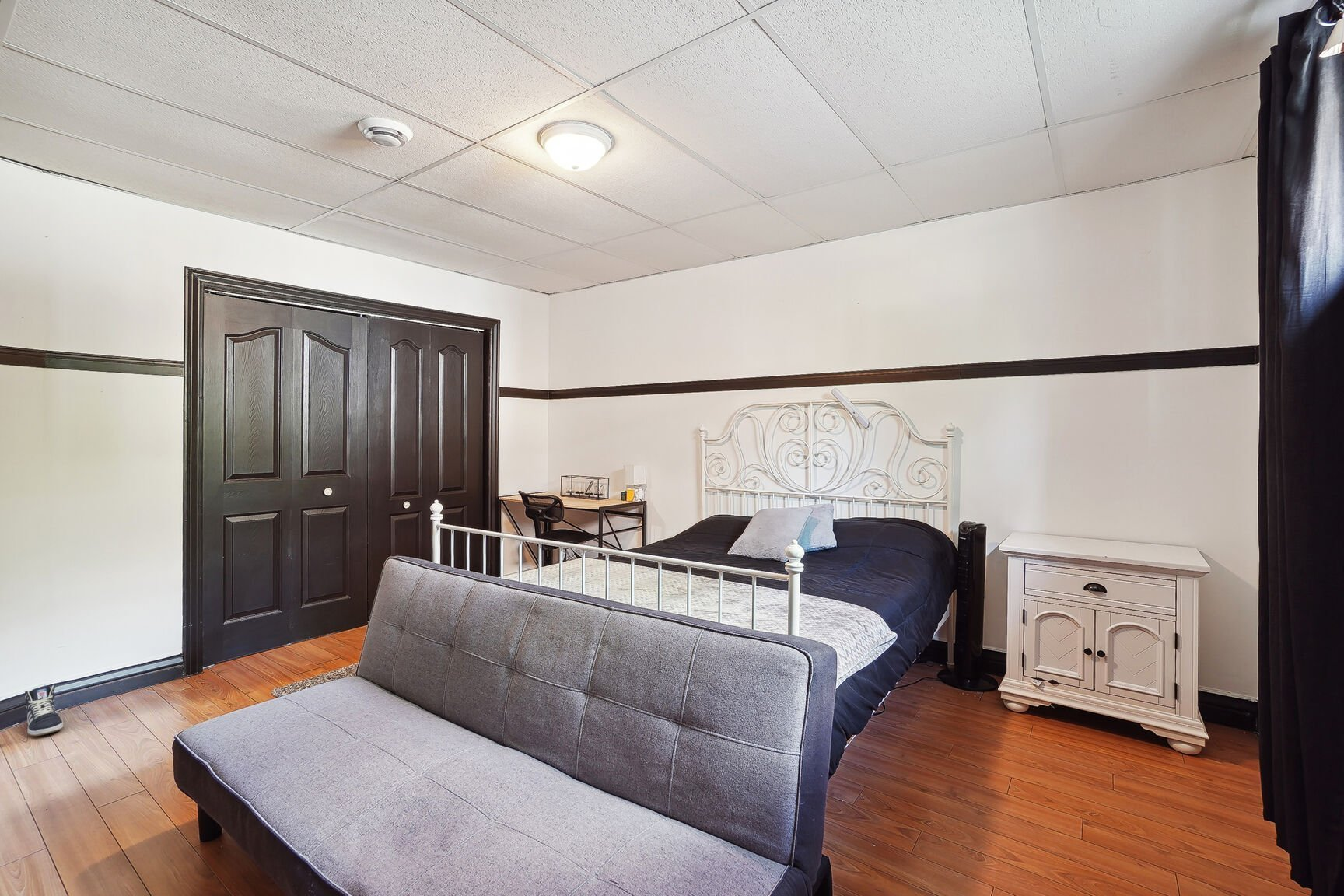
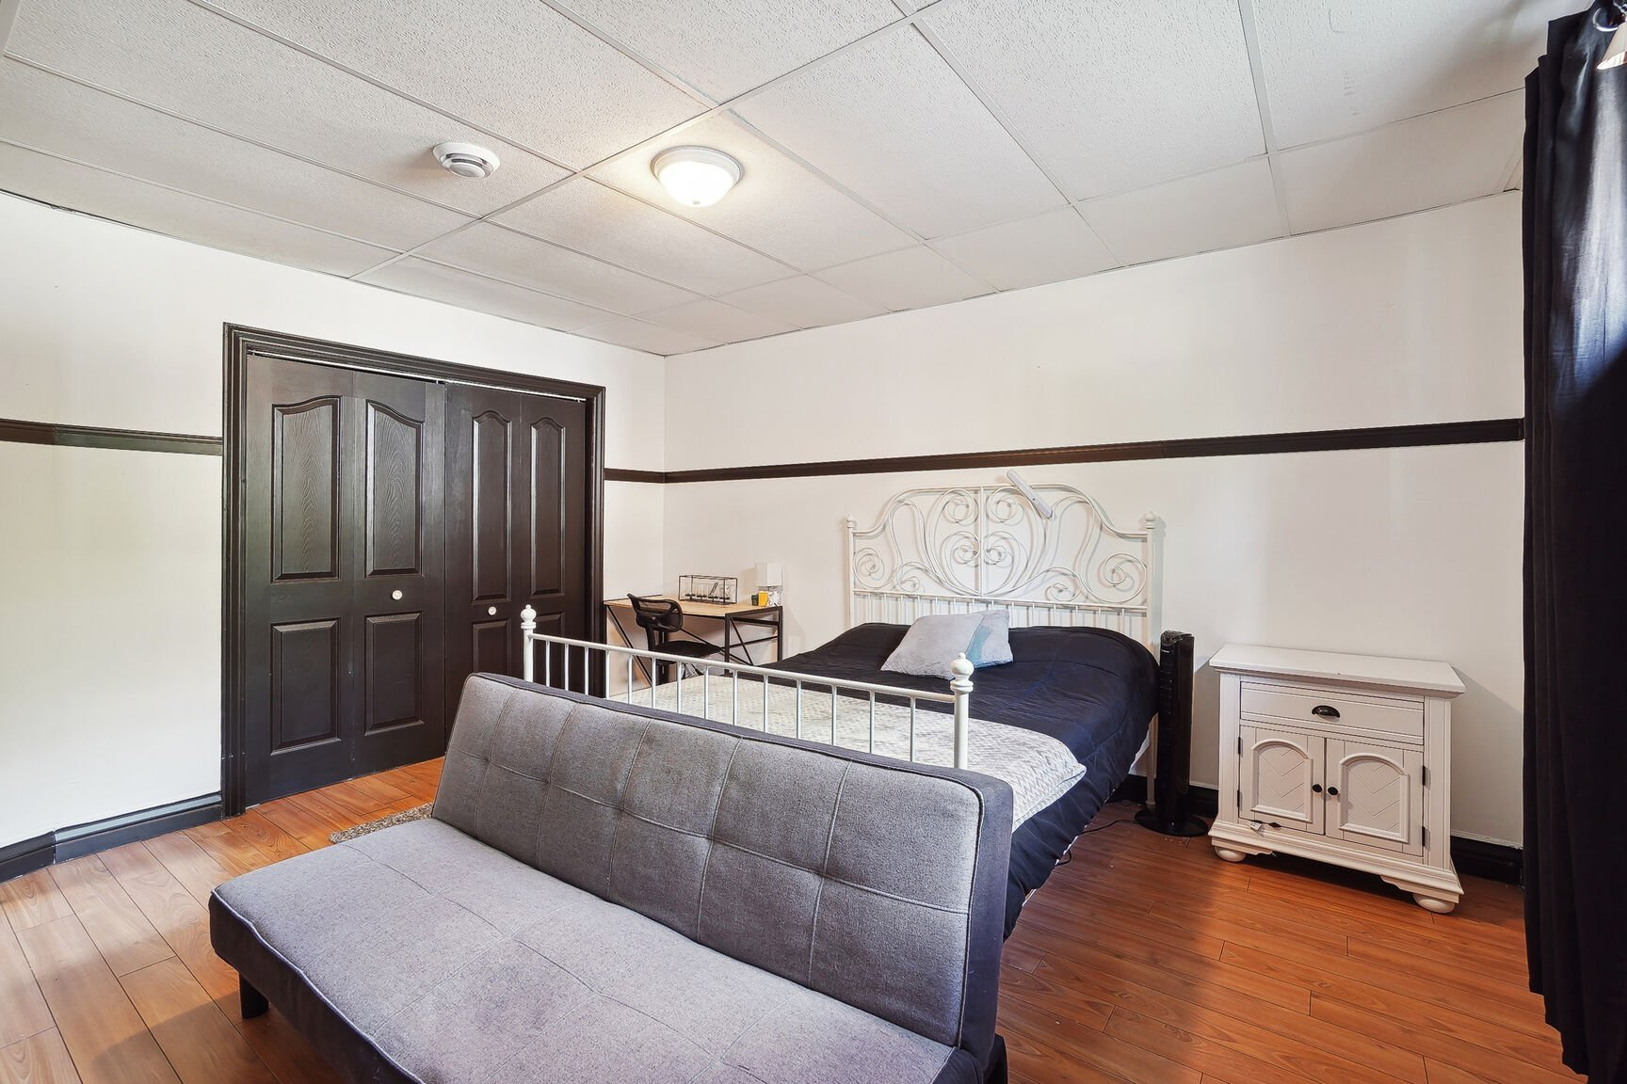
- sneaker (43, 709)
